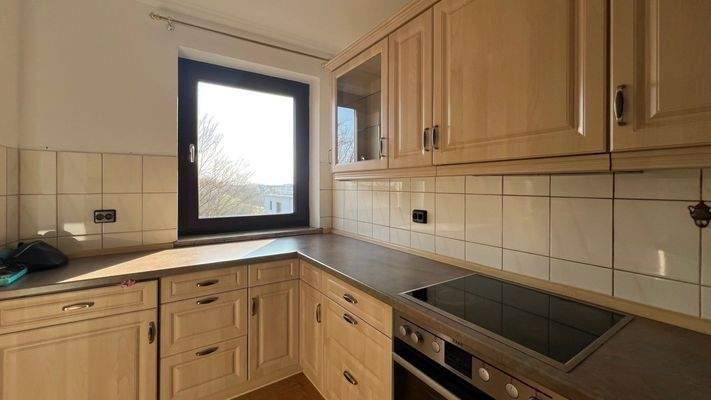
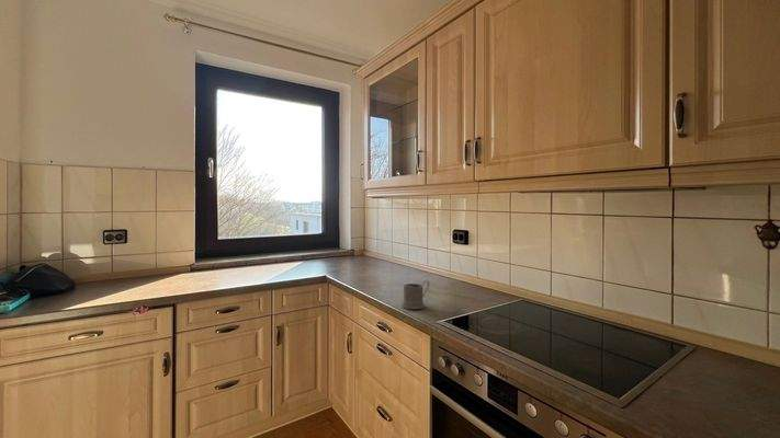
+ mug (416, 293)
